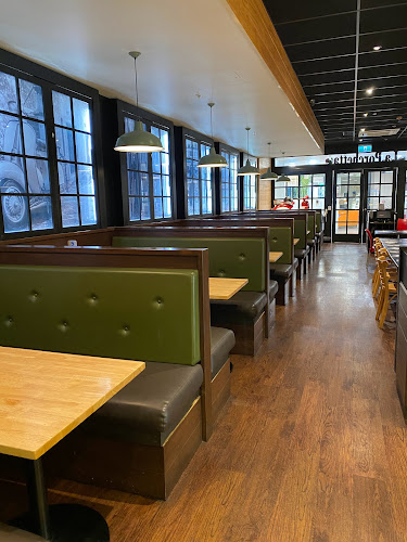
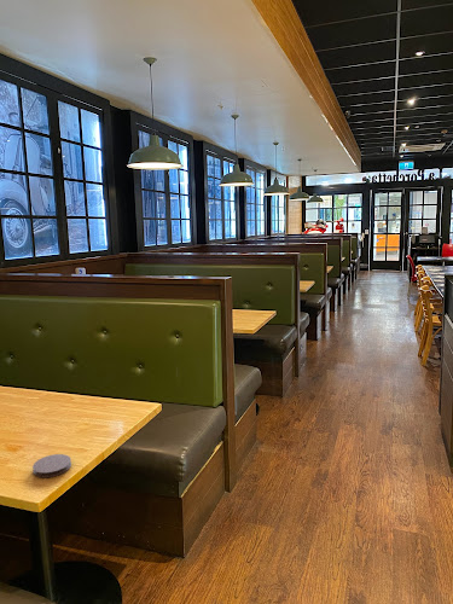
+ coaster (52, 465)
